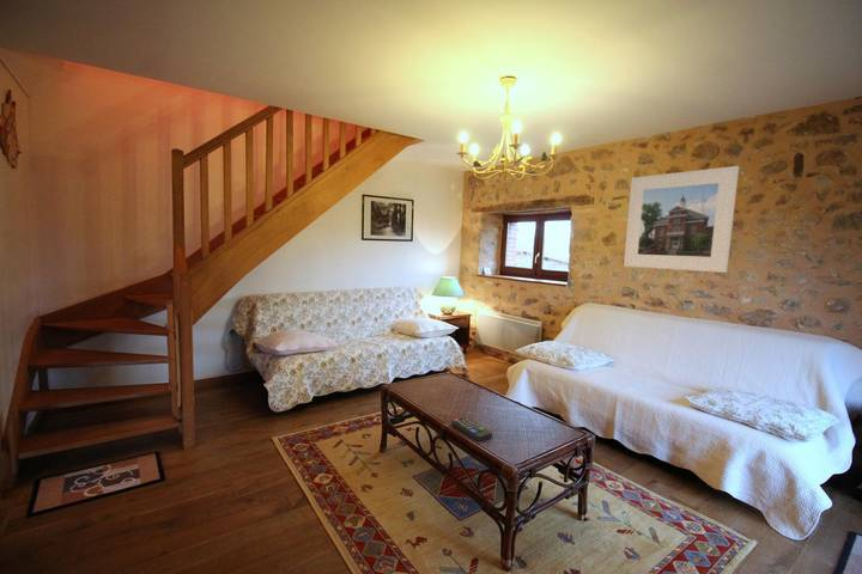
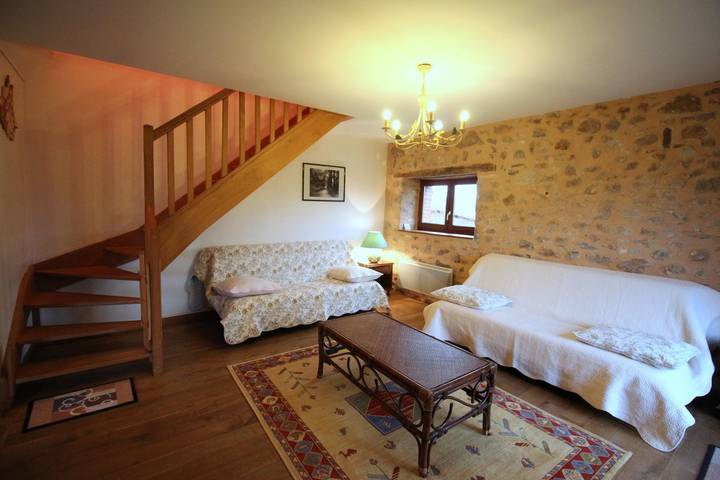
- remote control (471, 428)
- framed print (675, 221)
